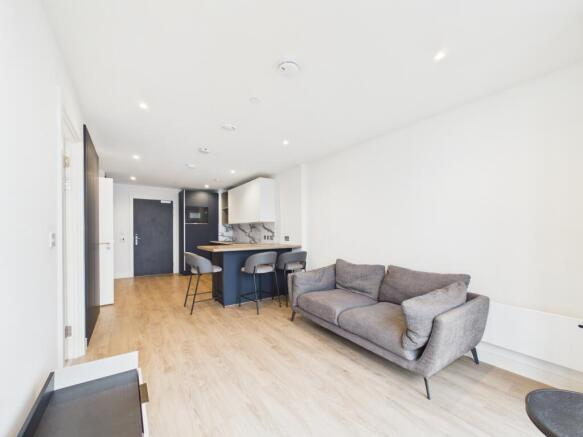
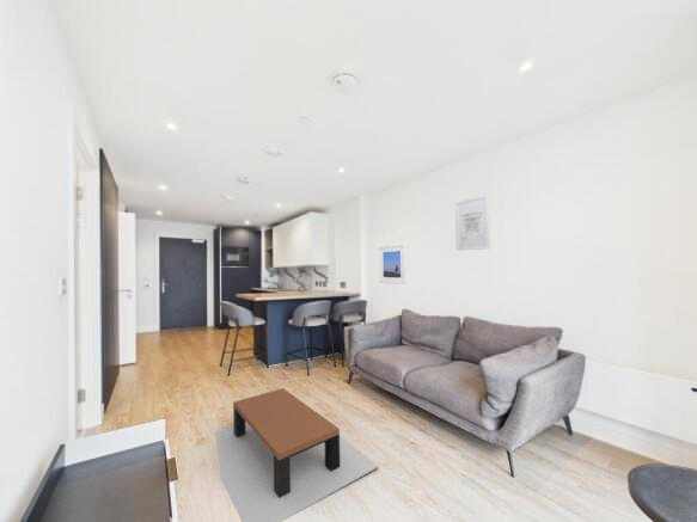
+ wall art (471, 223)
+ coffee table (281, 432)
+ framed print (391, 264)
